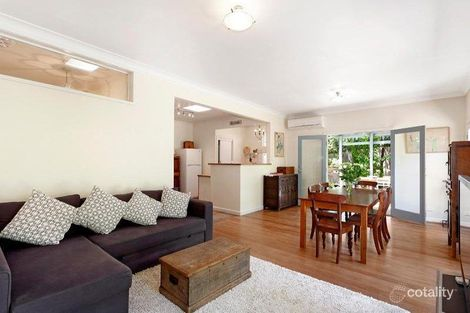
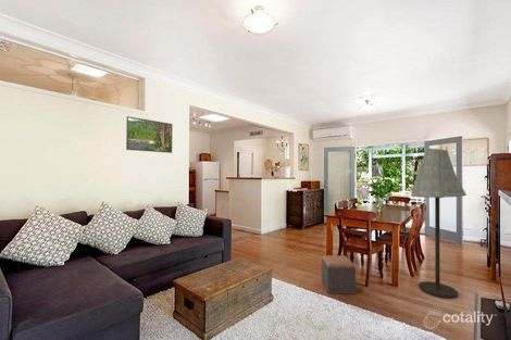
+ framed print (150, 136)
+ footstool (337, 273)
+ floor lamp (437, 218)
